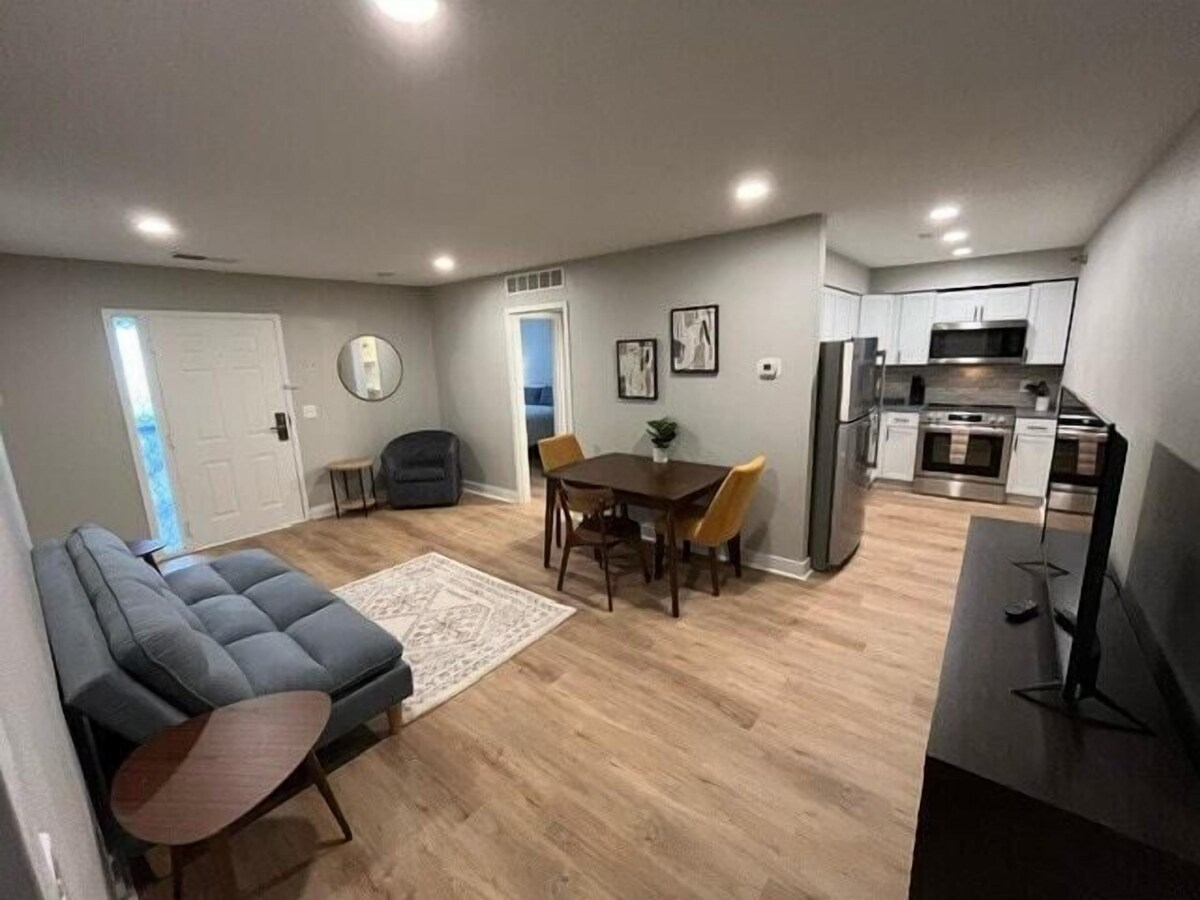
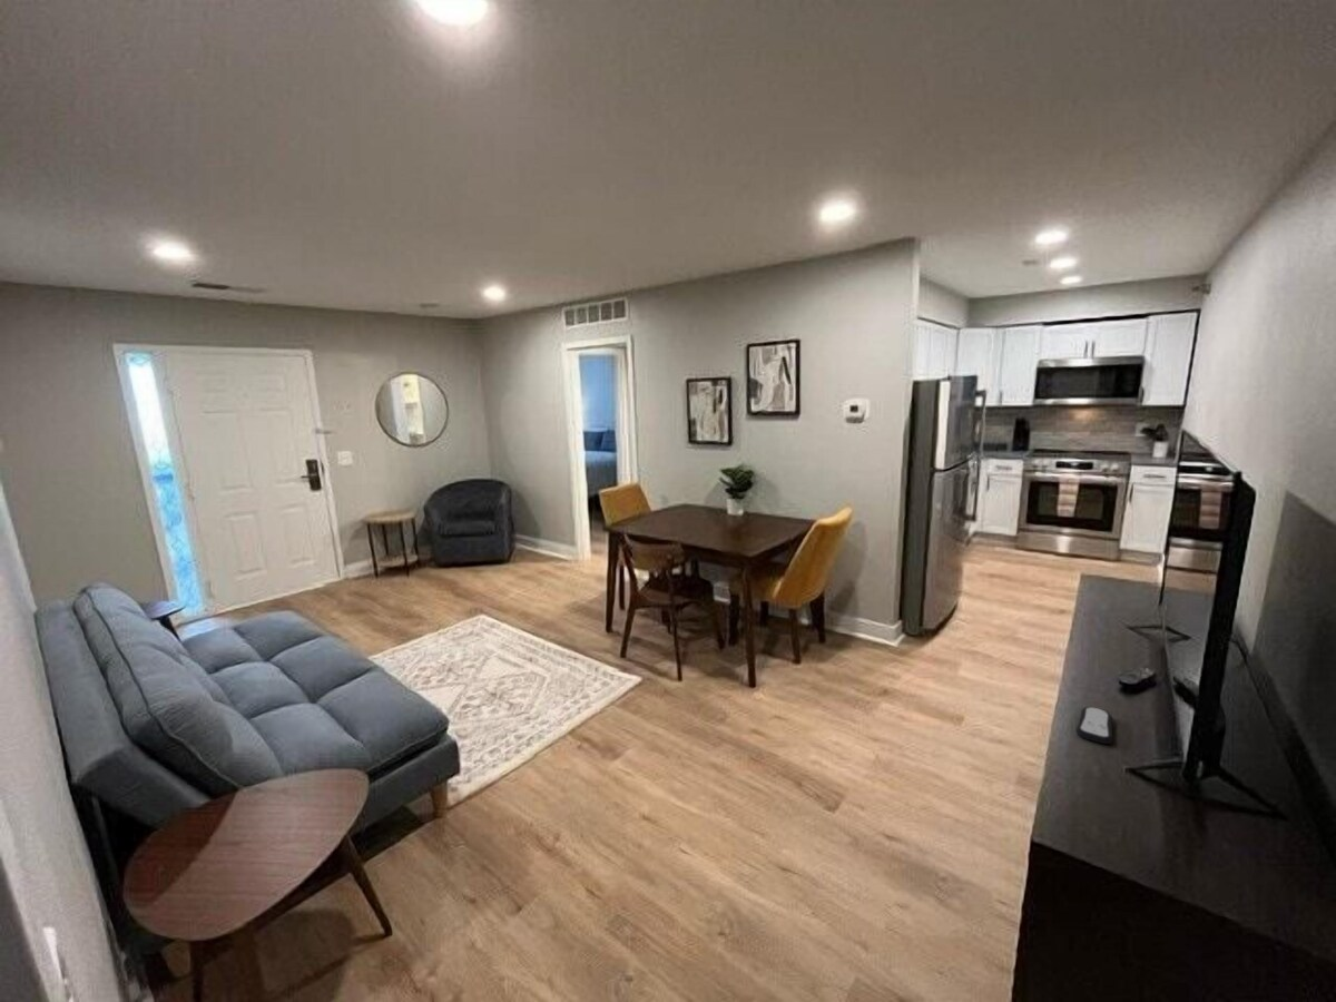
+ remote control (1094, 724)
